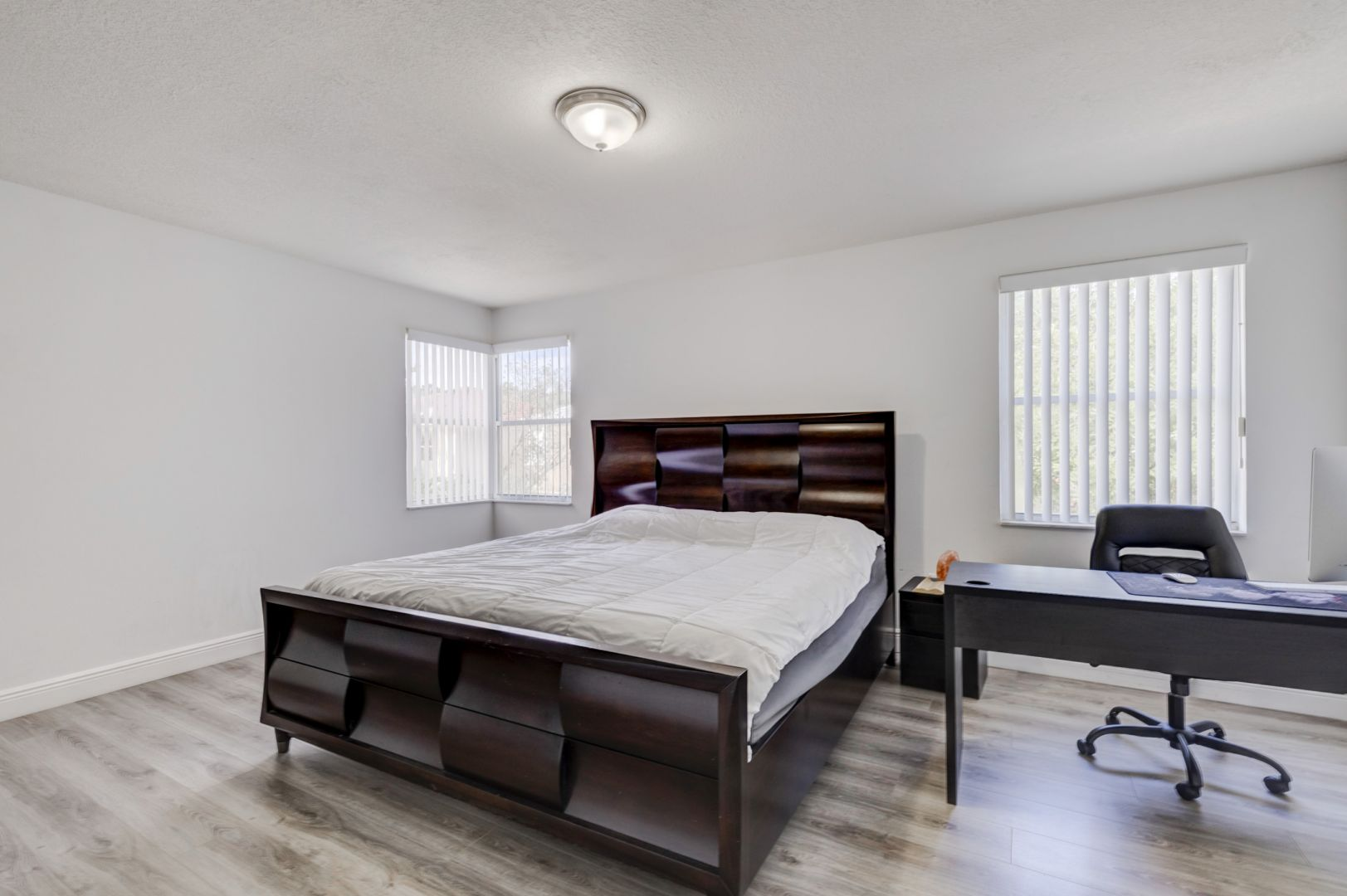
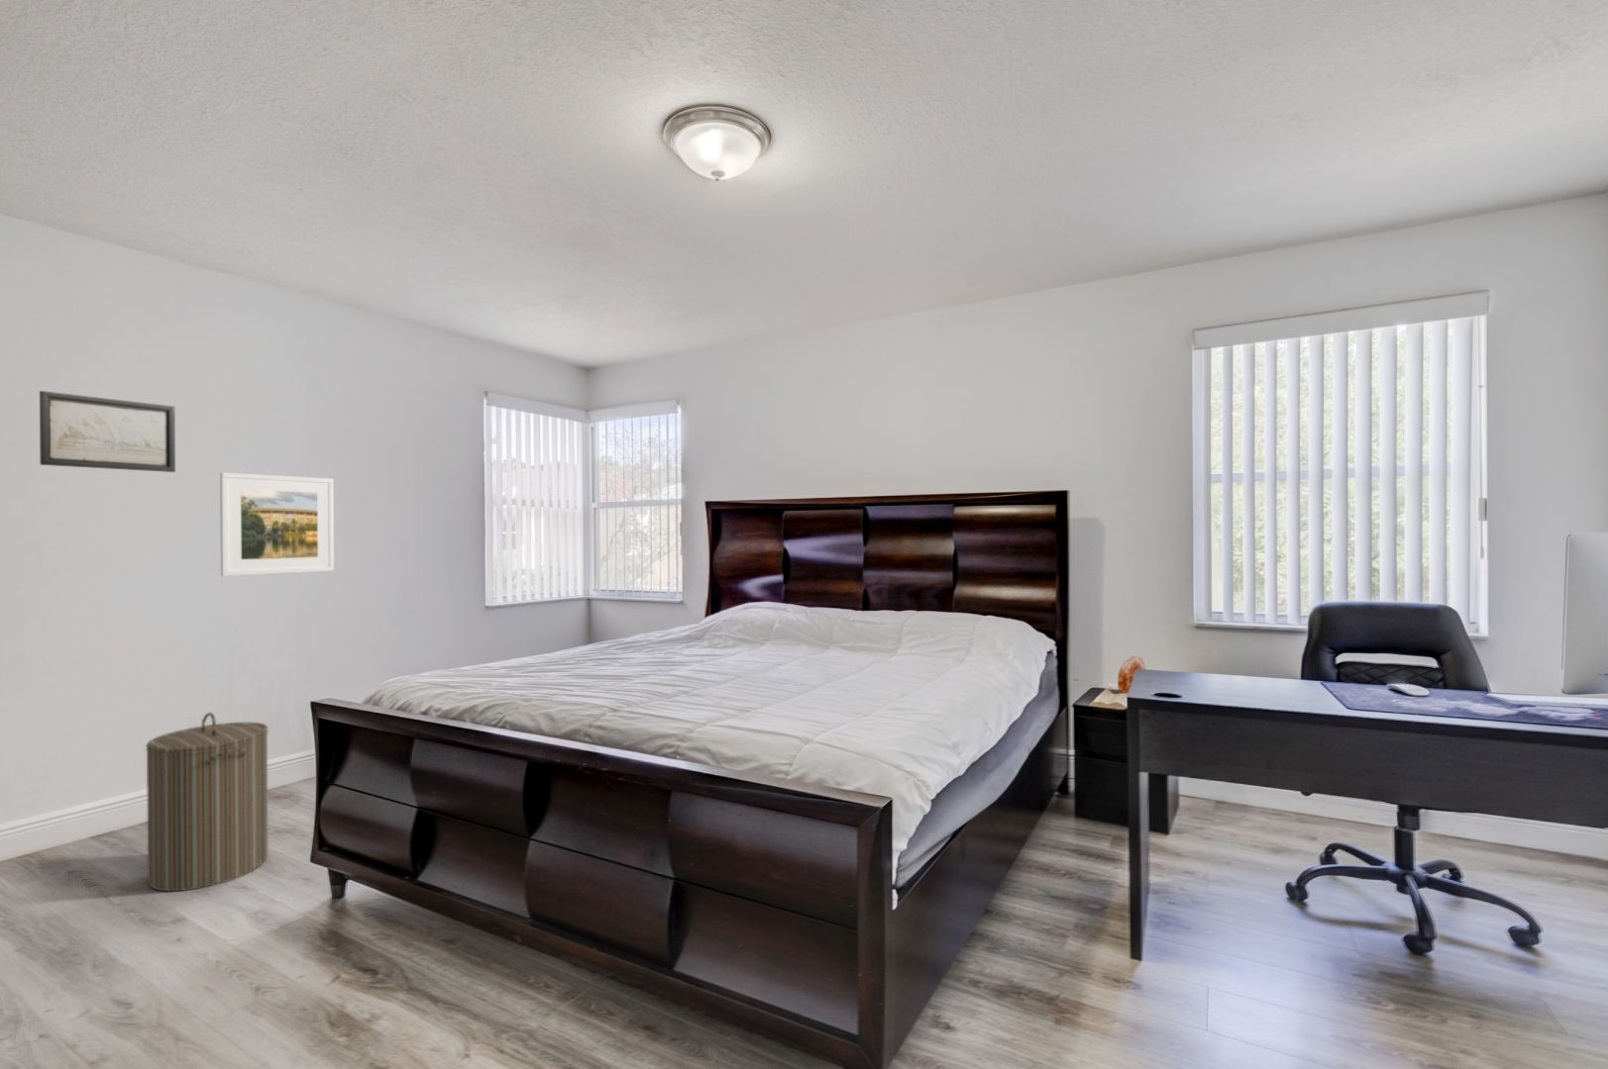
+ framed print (279, 525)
+ wall art (111, 433)
+ laundry hamper (209, 791)
